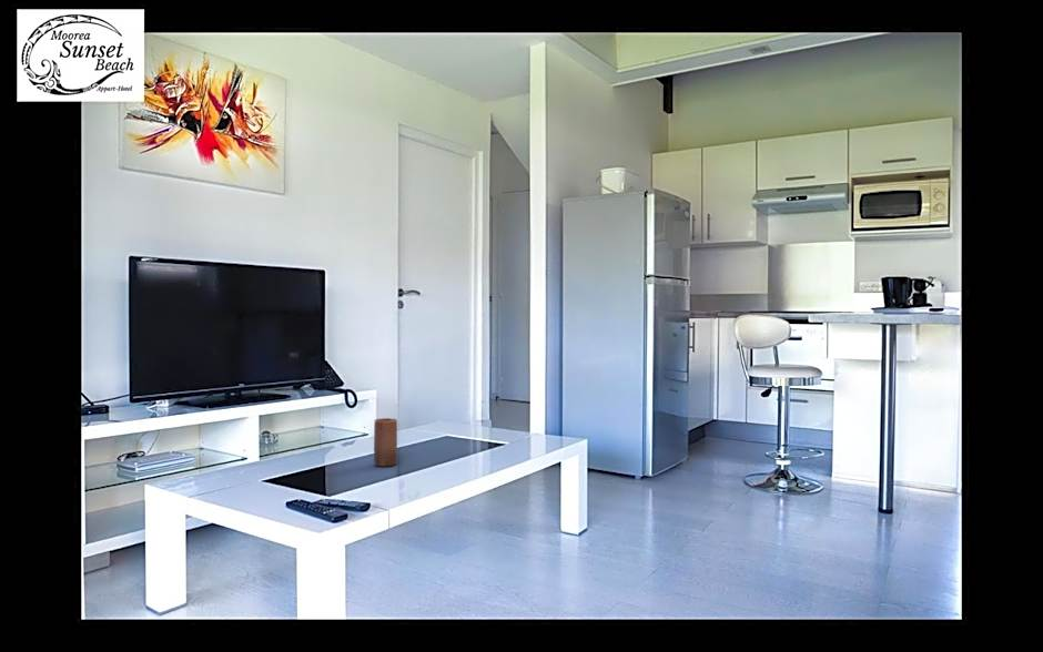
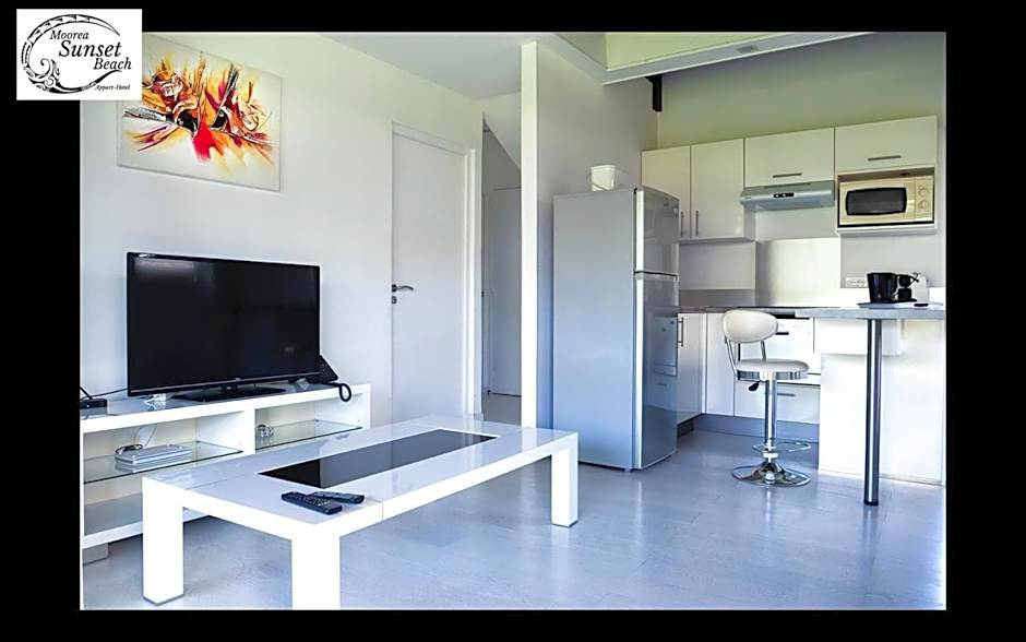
- candle (385, 441)
